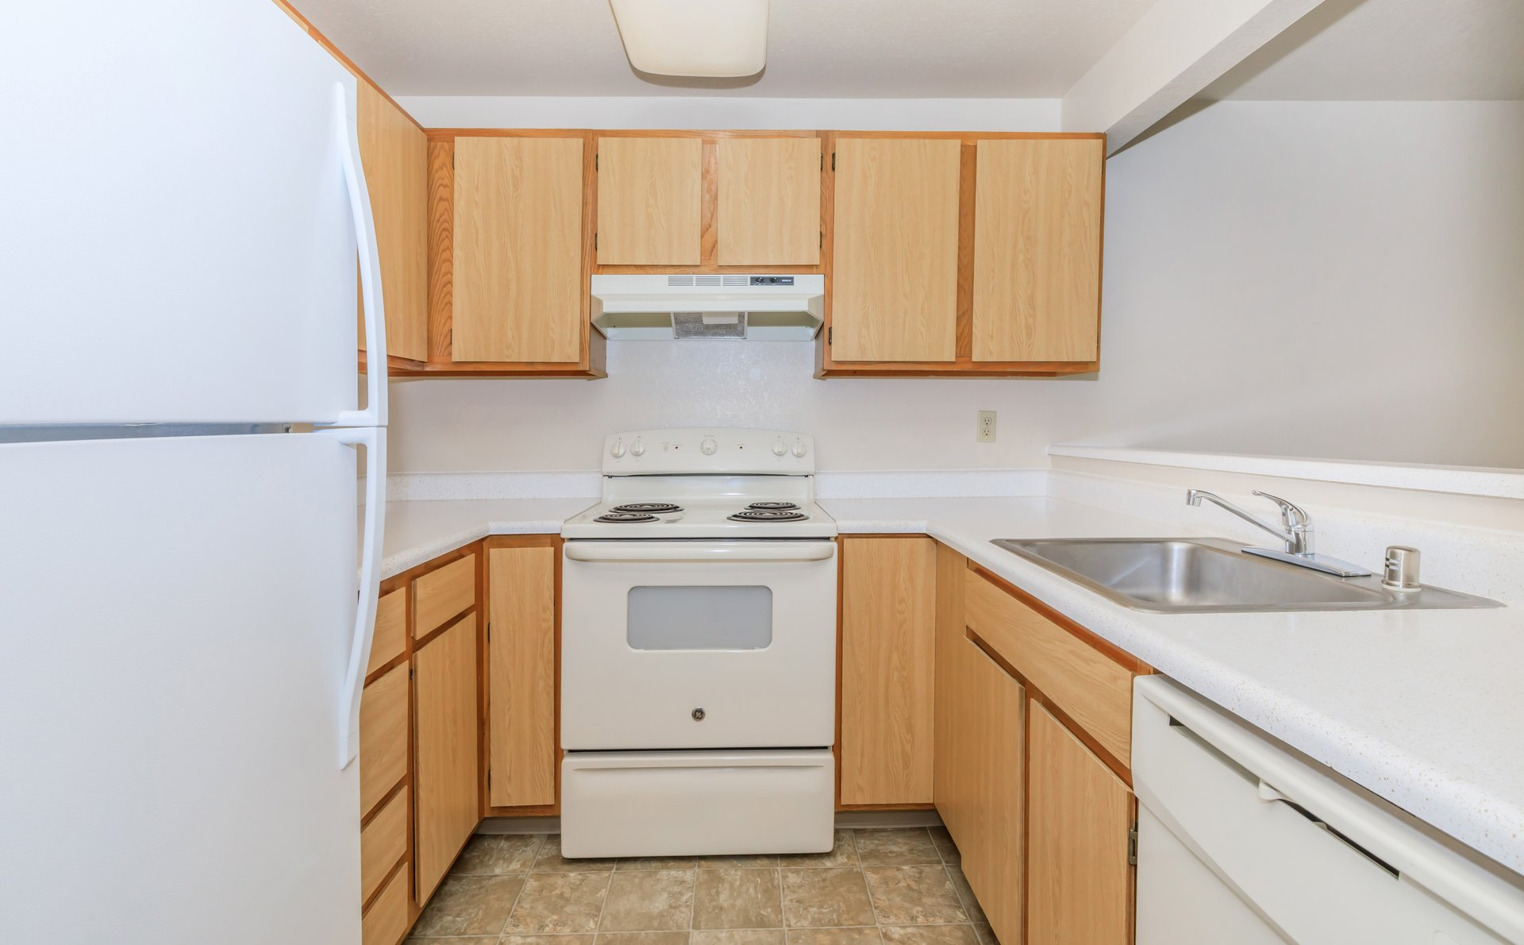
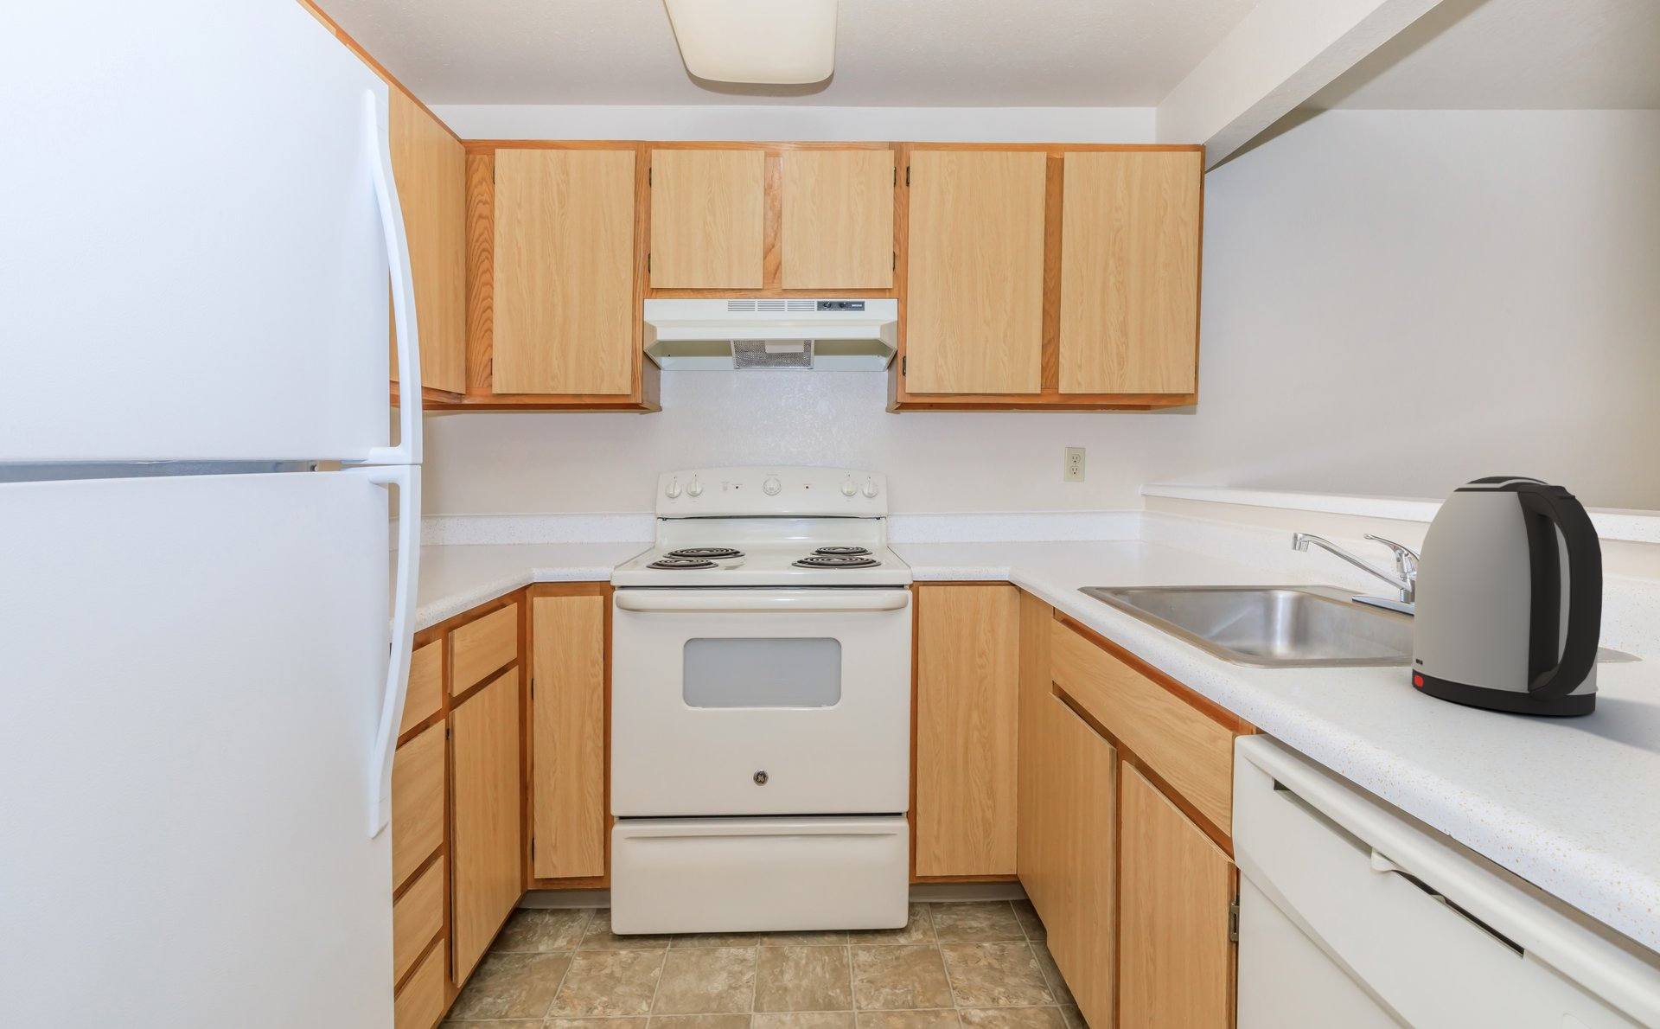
+ kettle (1518, 589)
